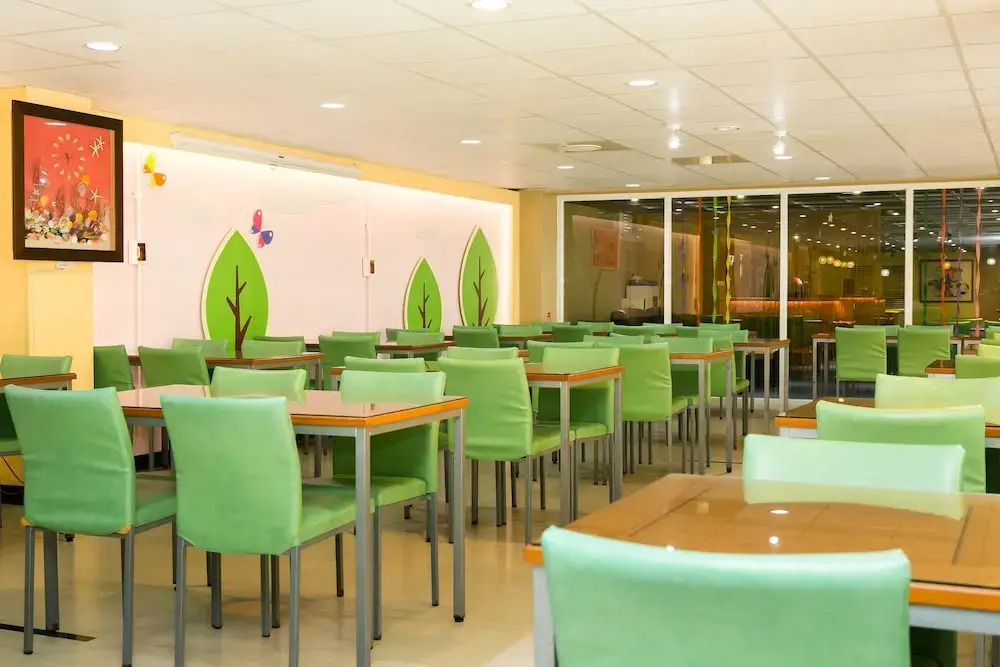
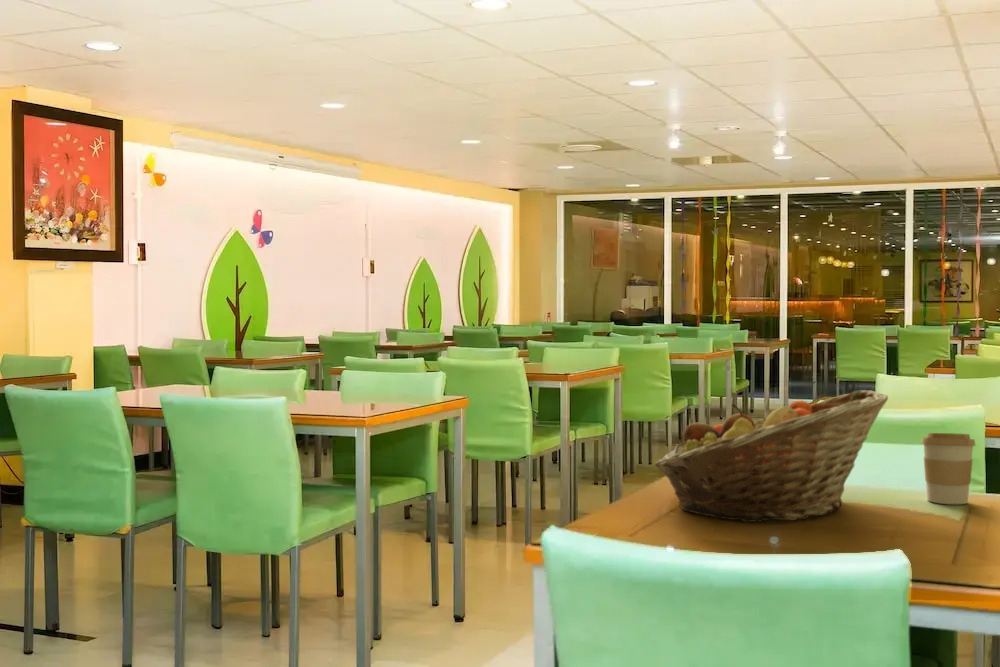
+ fruit basket (770, 448)
+ coffee cup (947, 466)
